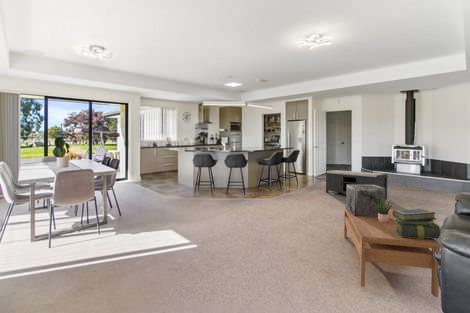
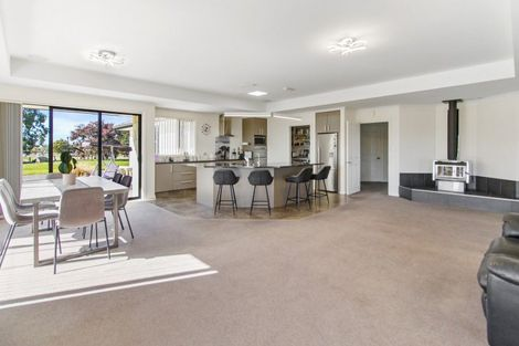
- coffee table (379, 240)
- stack of books (415, 222)
- decorative box (364, 199)
- bench (354, 183)
- potted plant (383, 208)
